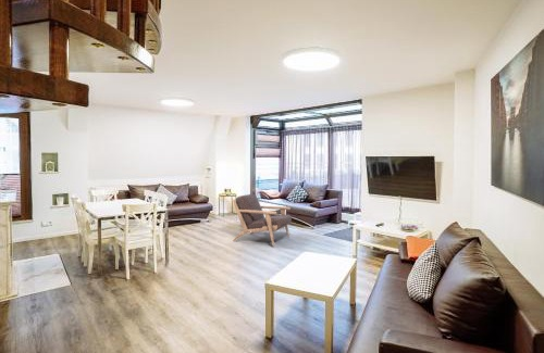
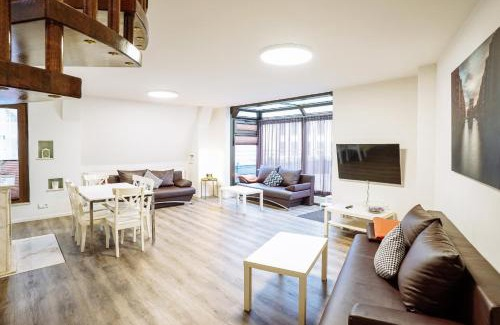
- armchair (263, 217)
